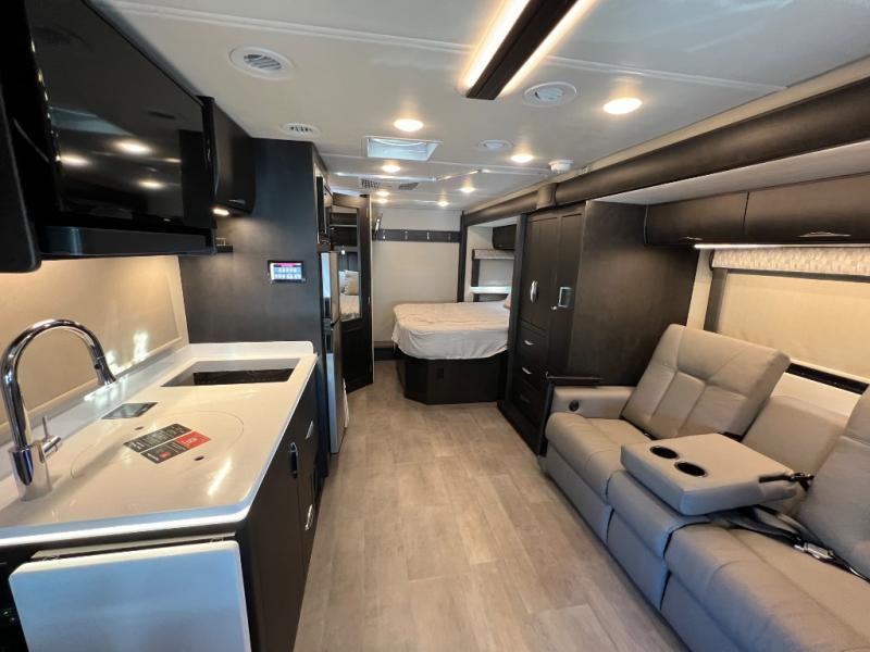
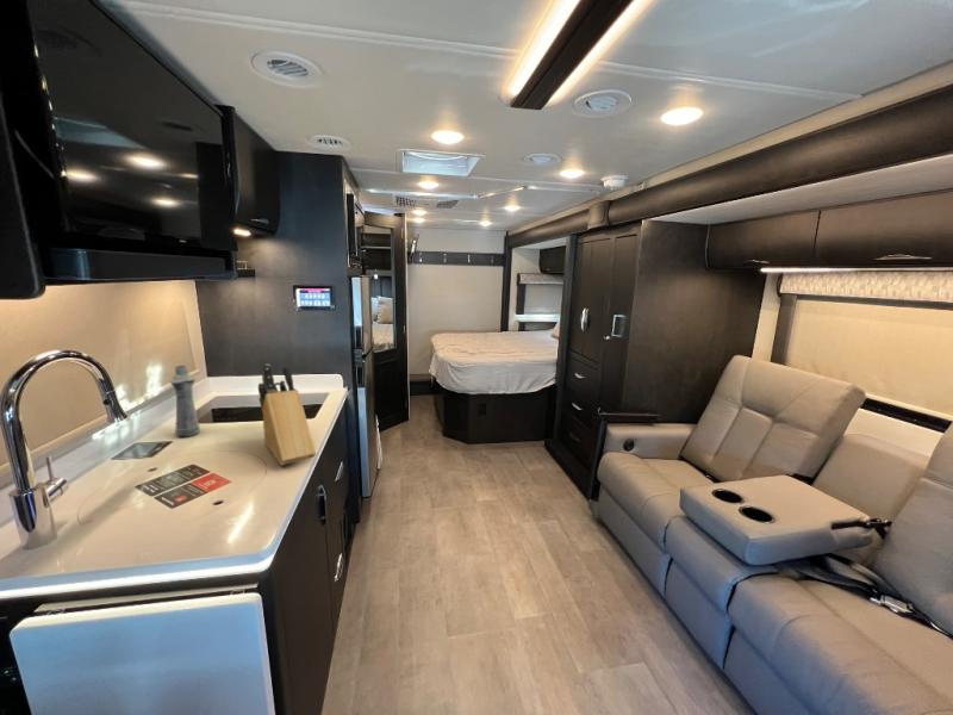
+ knife block (284, 409)
+ bottle (185, 400)
